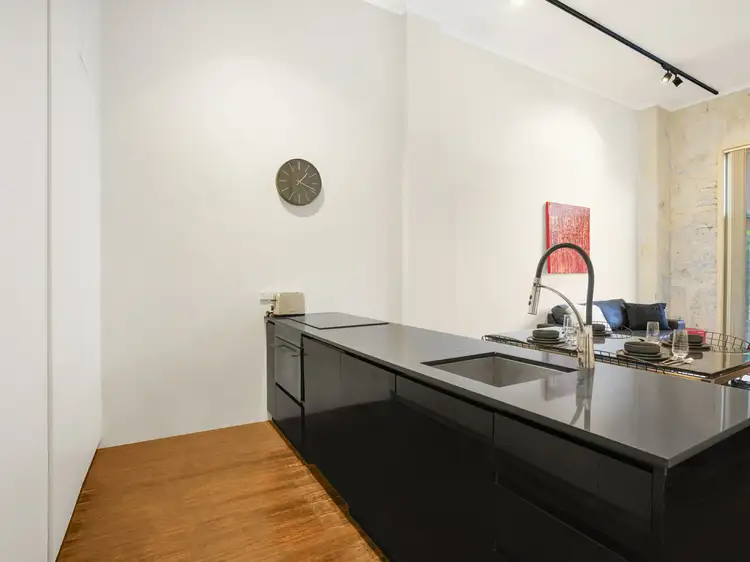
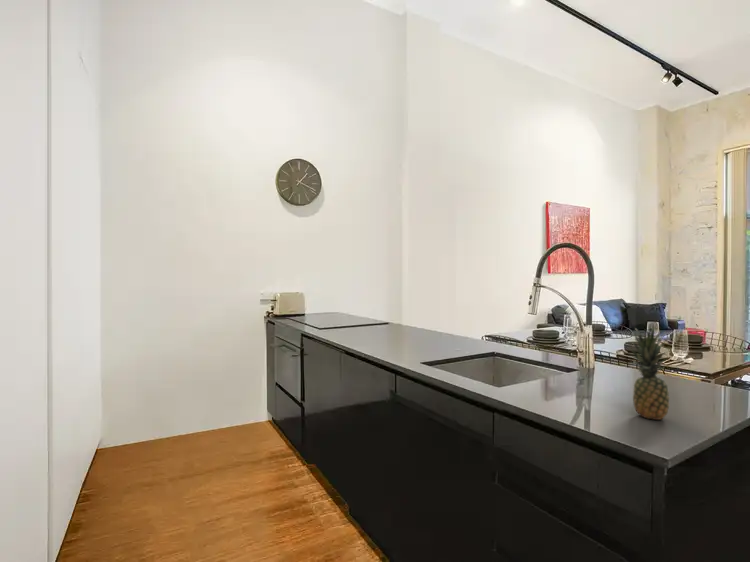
+ fruit (648, 371)
